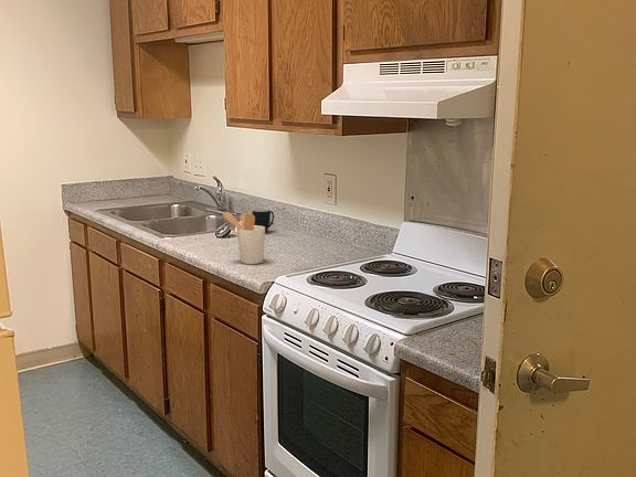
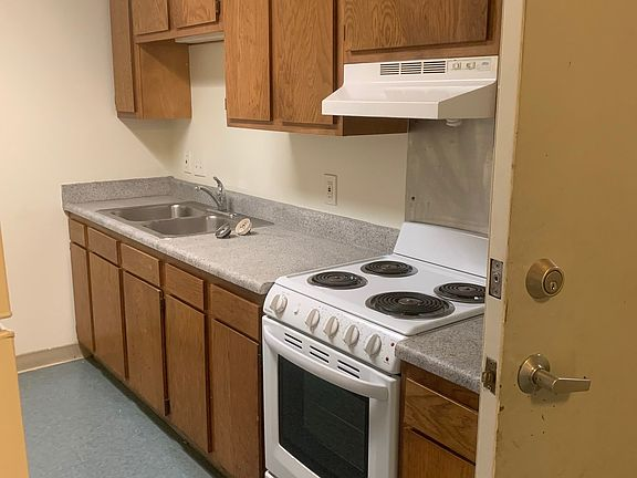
- mug (264, 220)
- utensil holder (244, 236)
